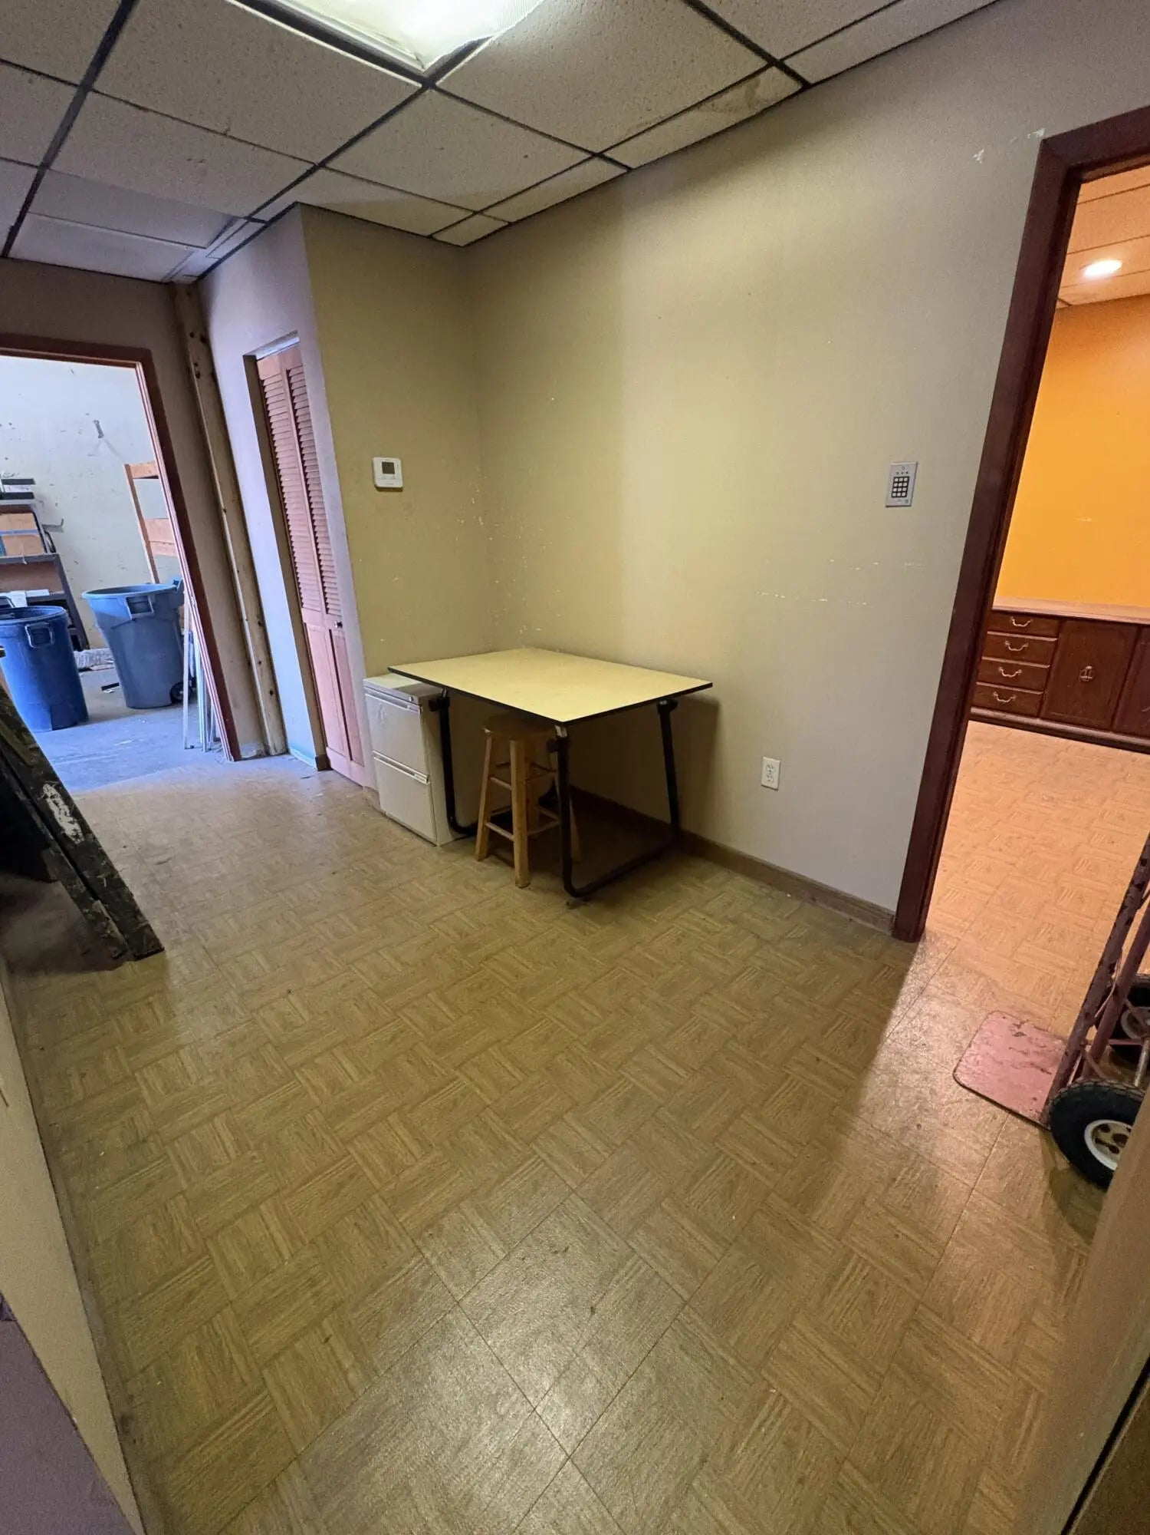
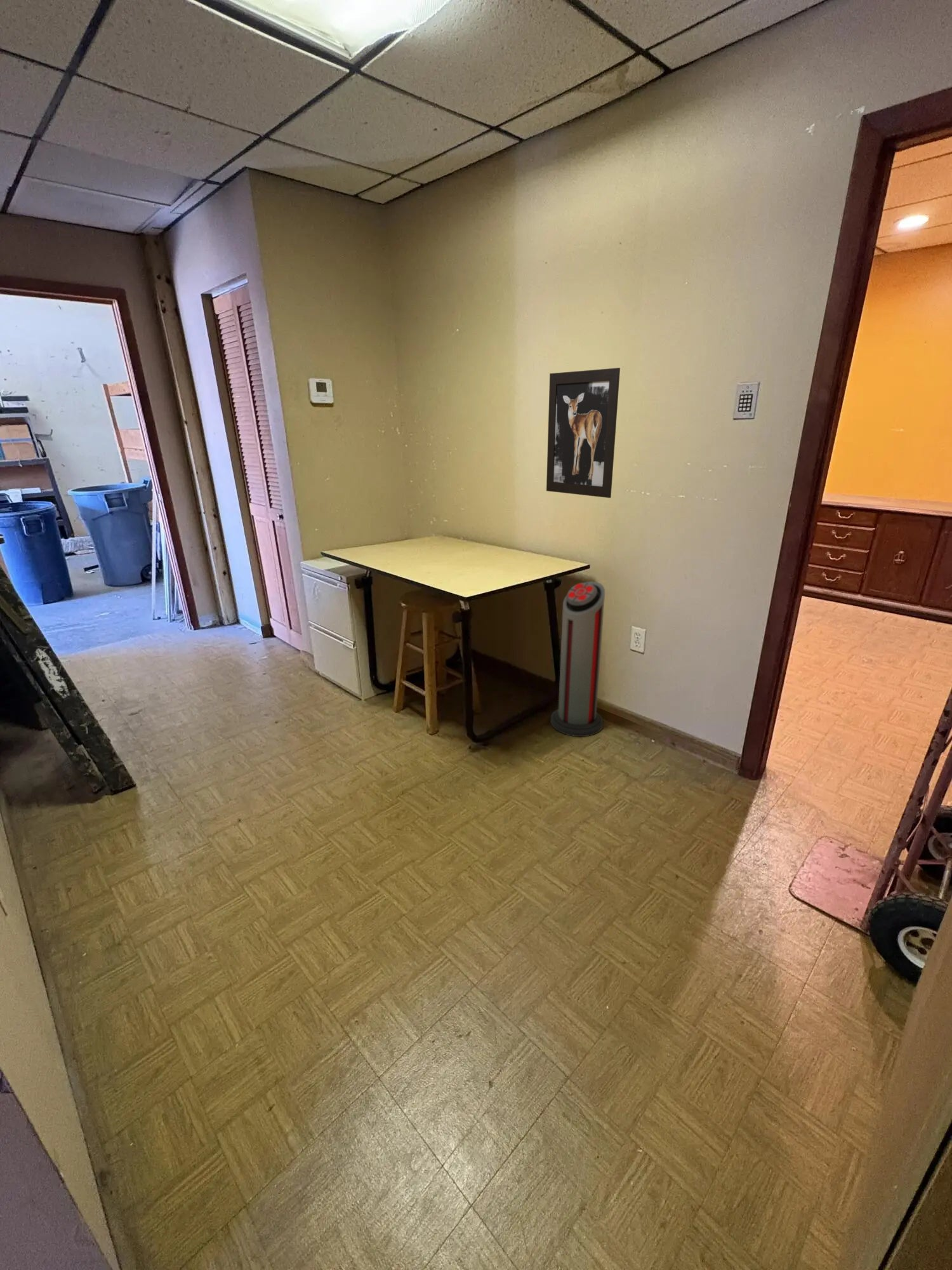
+ air purifier (580, 657)
+ wall art (579, 434)
